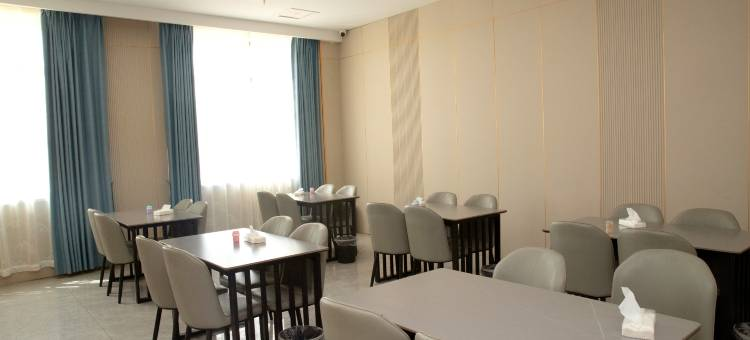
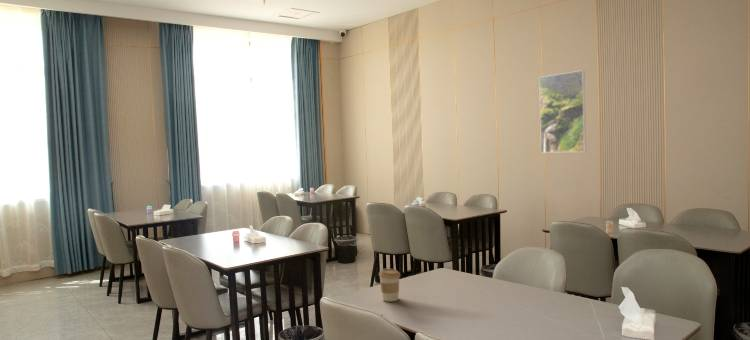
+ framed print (561, 113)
+ coffee cup (389, 284)
